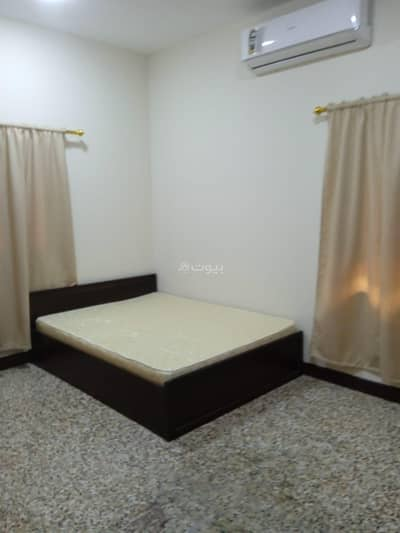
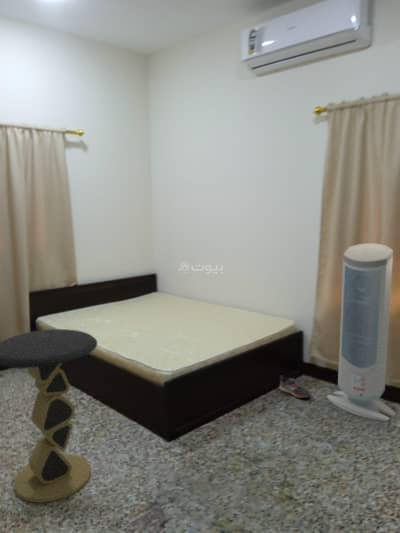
+ shoe (294, 386)
+ side table (49, 411)
+ air purifier (363, 327)
